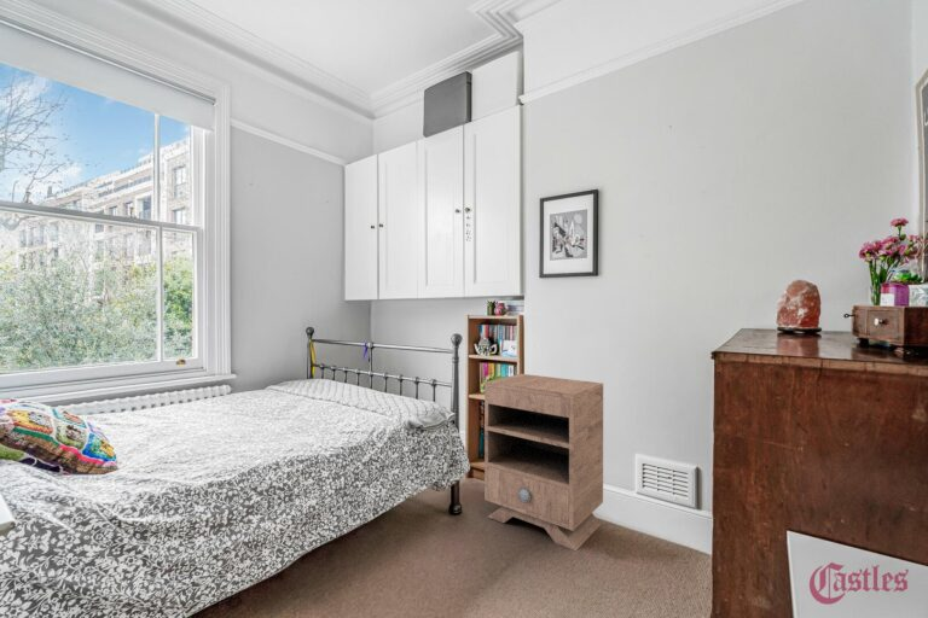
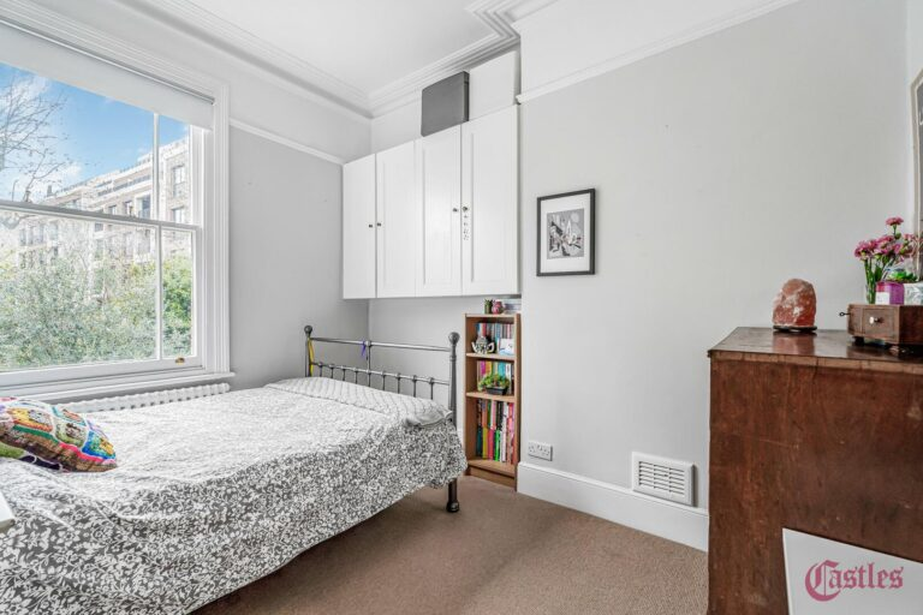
- nightstand (543, 451)
